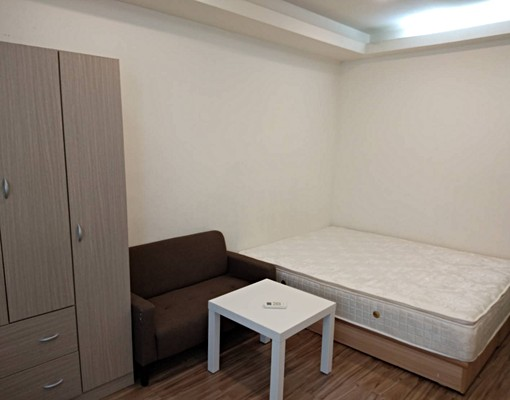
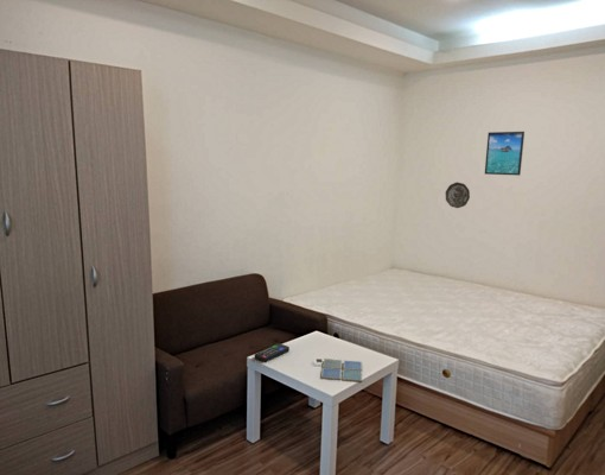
+ drink coaster (343, 369)
+ decorative plate (457, 195)
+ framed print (503, 153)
+ remote control (272, 352)
